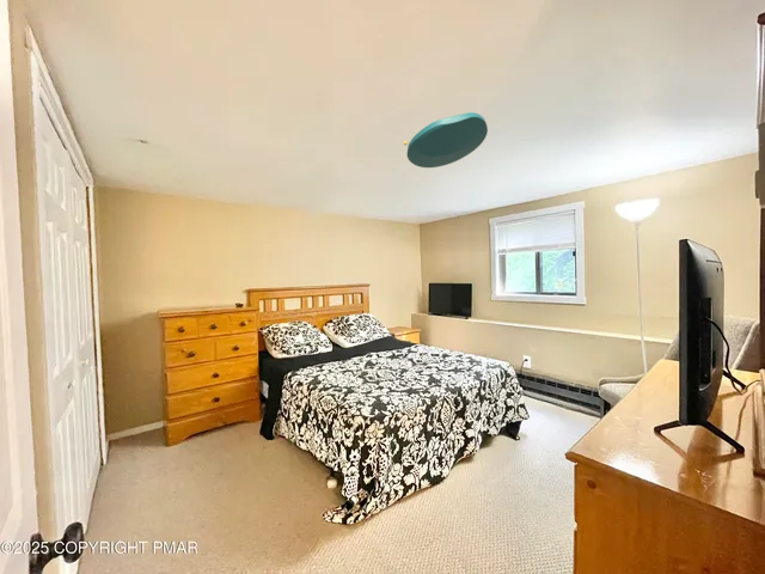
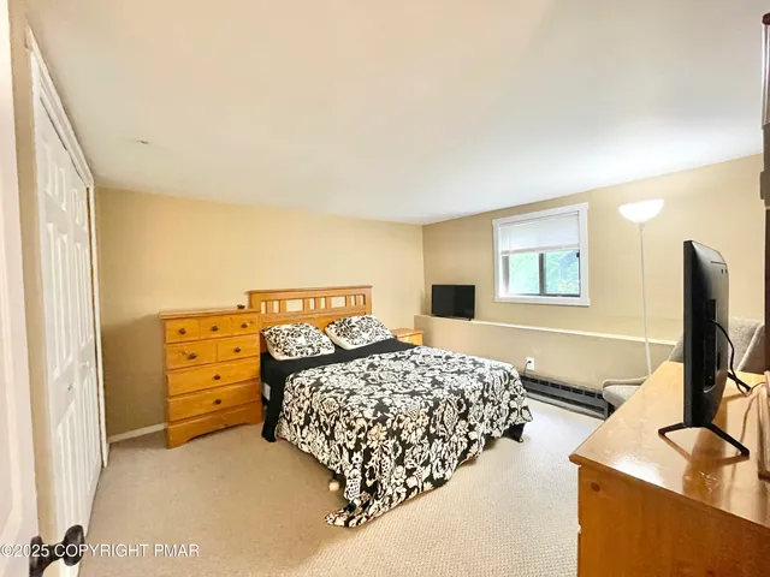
- ceiling light (445, 142)
